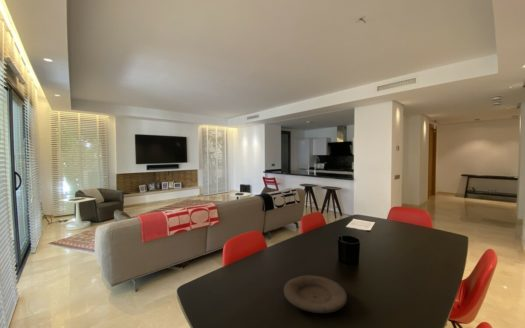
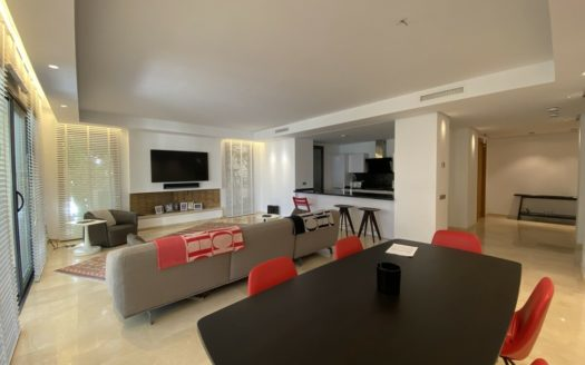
- plate (314, 294)
